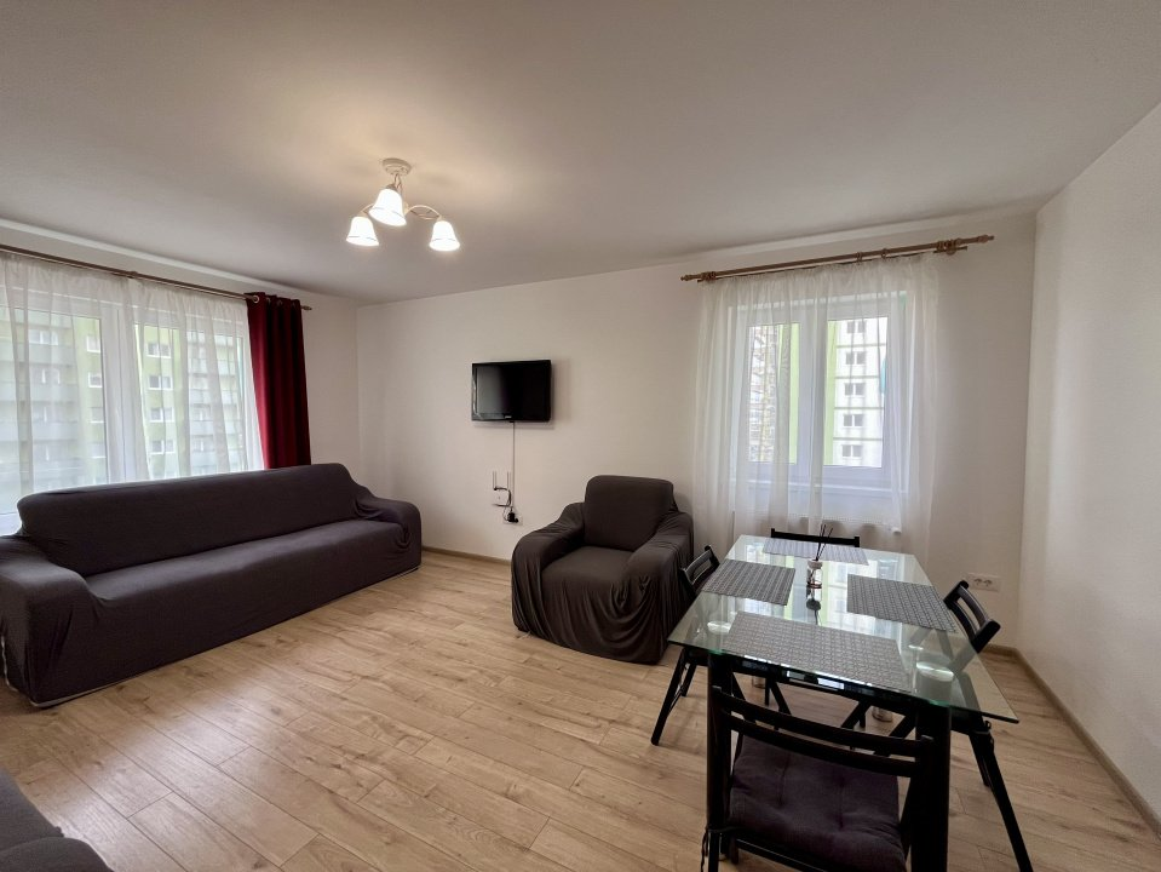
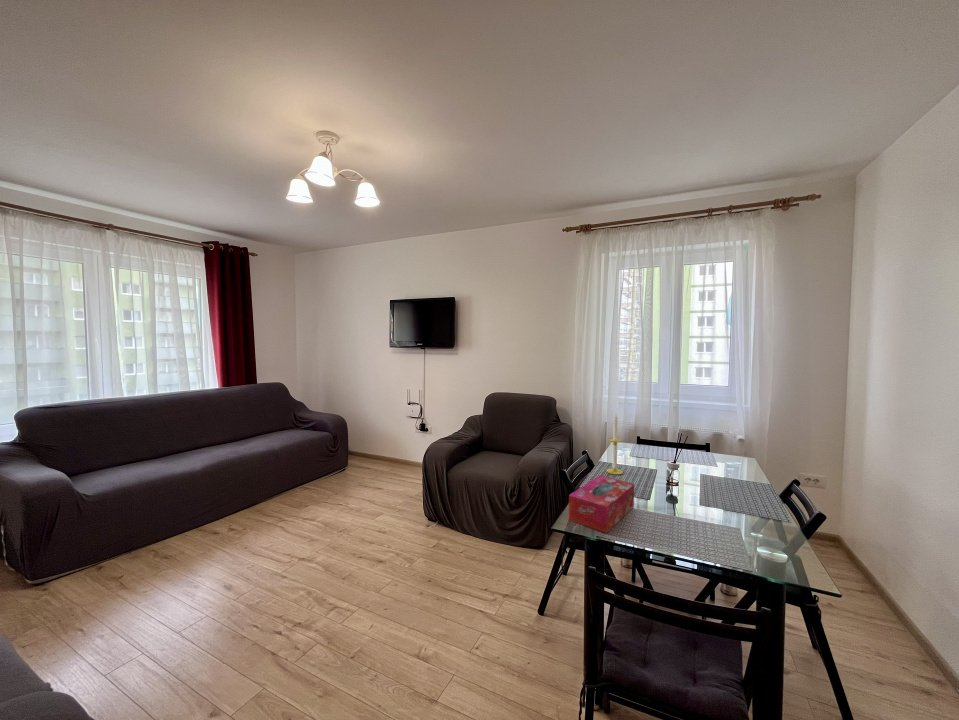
+ tissue box (602, 501)
+ candle (615, 442)
